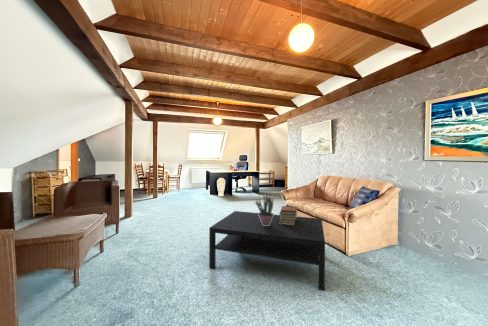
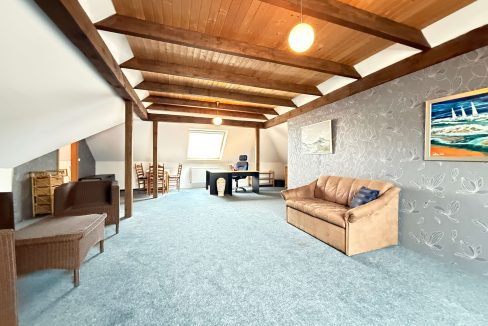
- potted plant (264, 208)
- coffee table (269, 241)
- book stack (288, 214)
